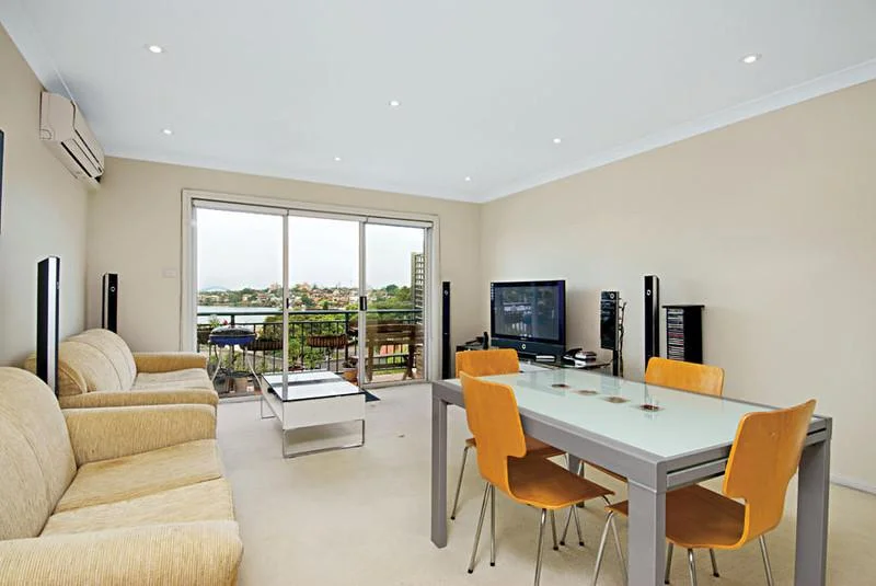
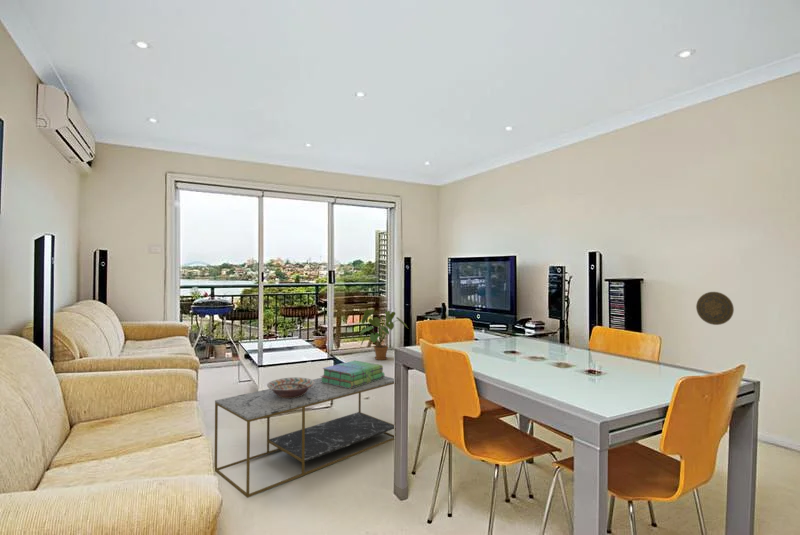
+ decorative plate (713, 308)
+ stack of books (353, 373)
+ decorative bowl (291, 388)
+ house plant (381, 332)
+ coffee table (314, 425)
